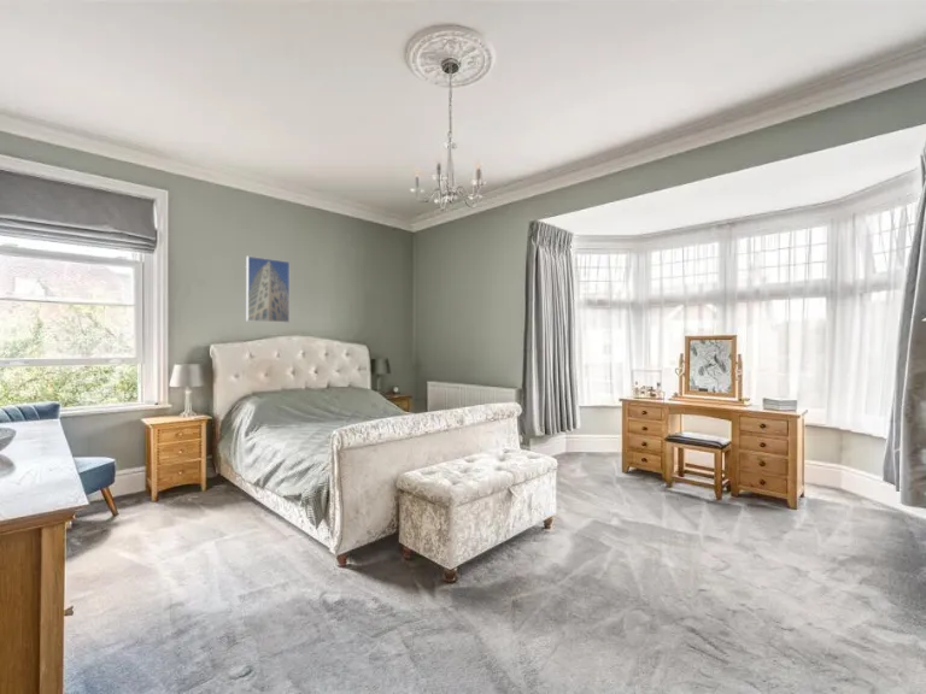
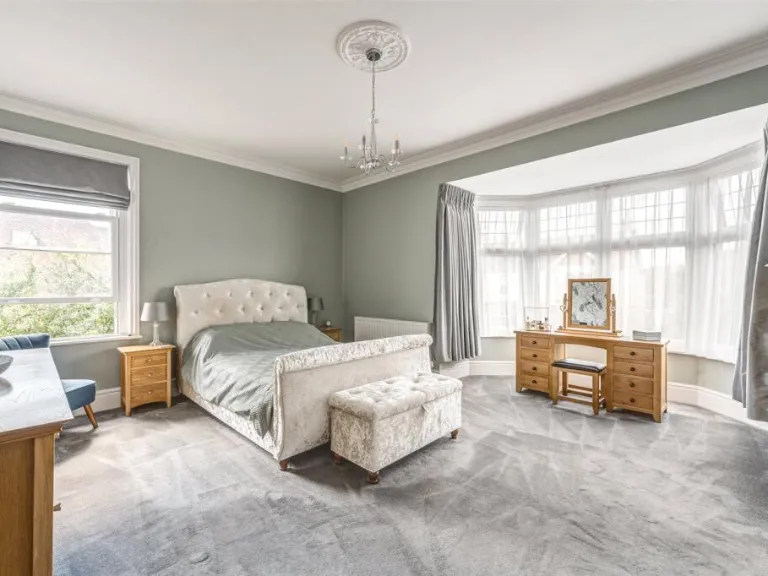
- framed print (268, 290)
